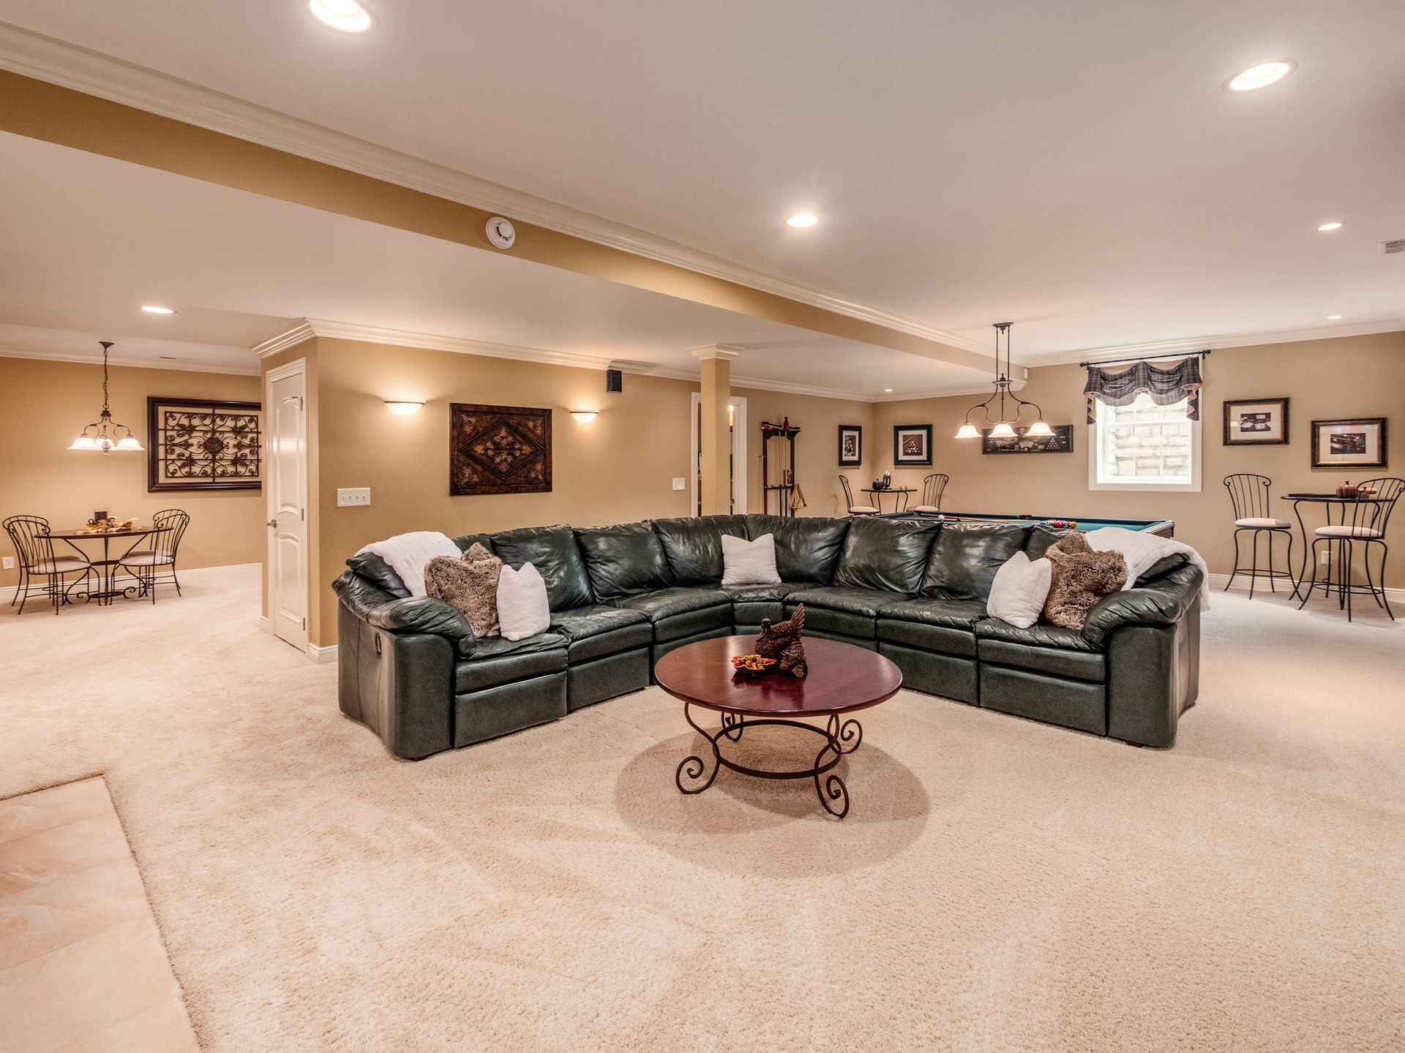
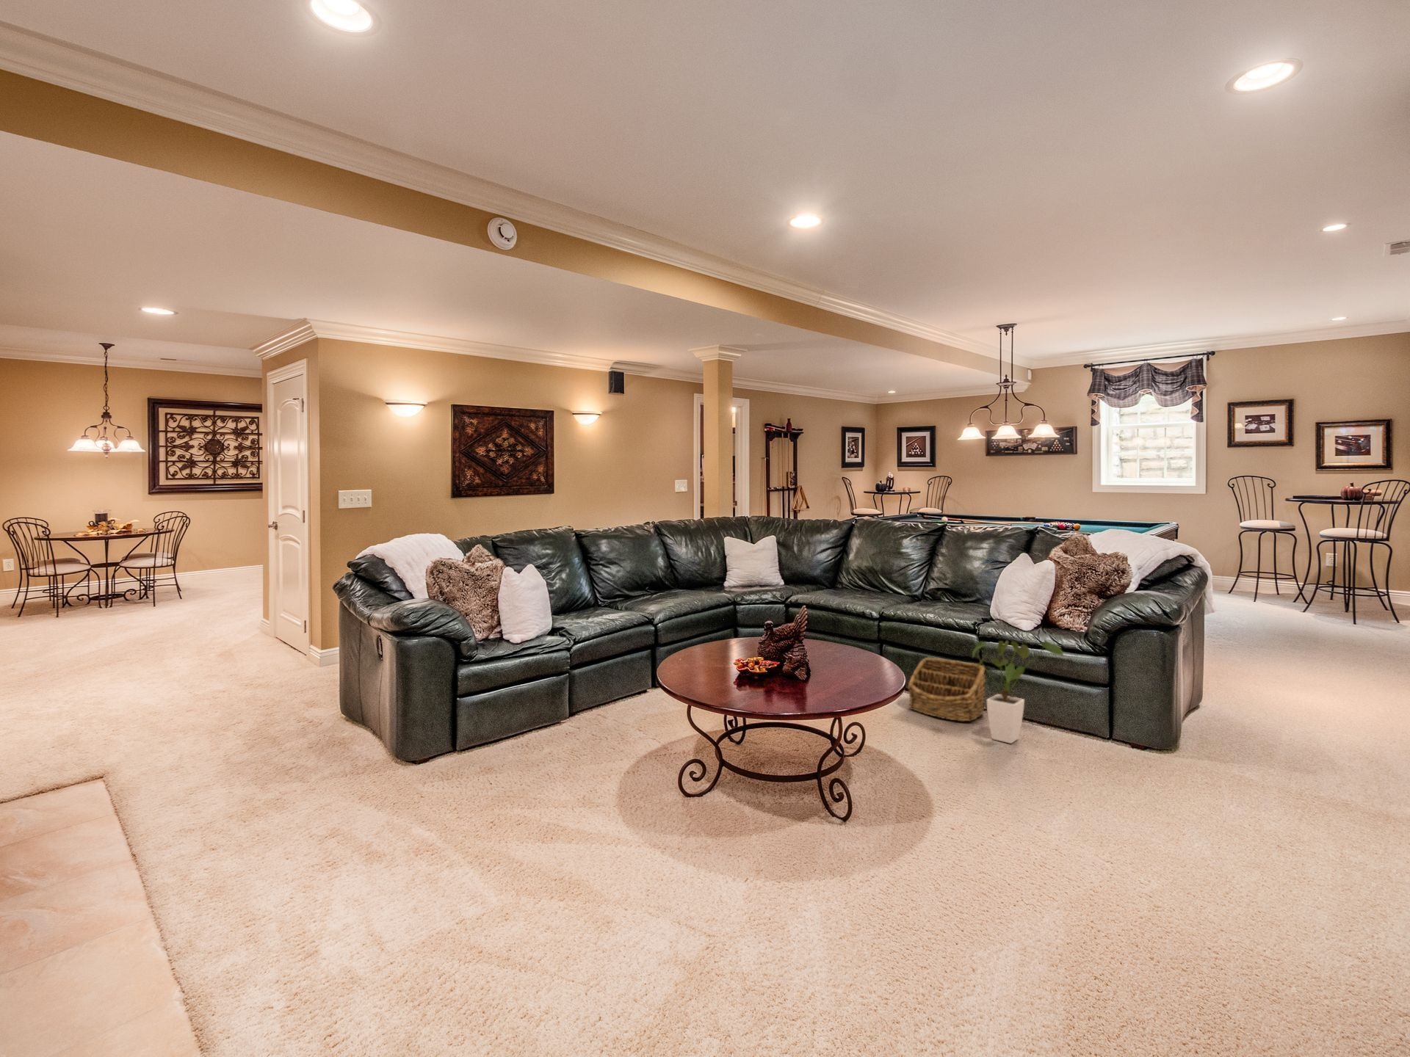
+ house plant (1011, 689)
+ basket (945, 687)
